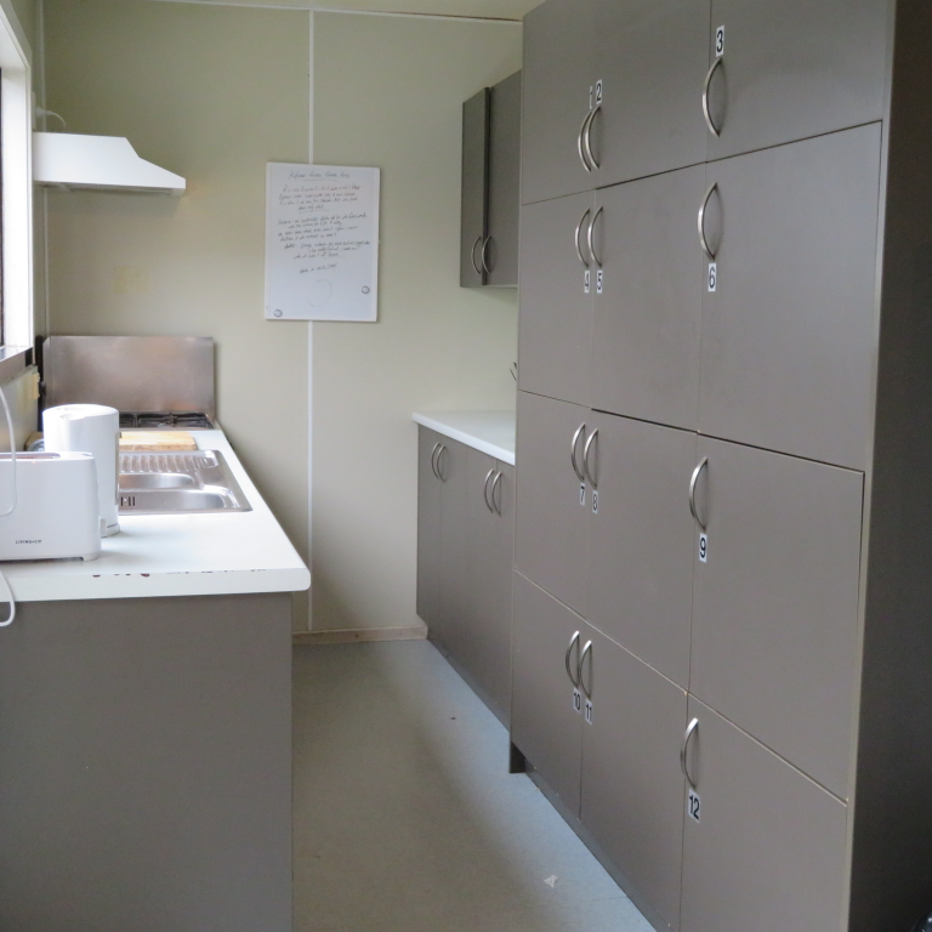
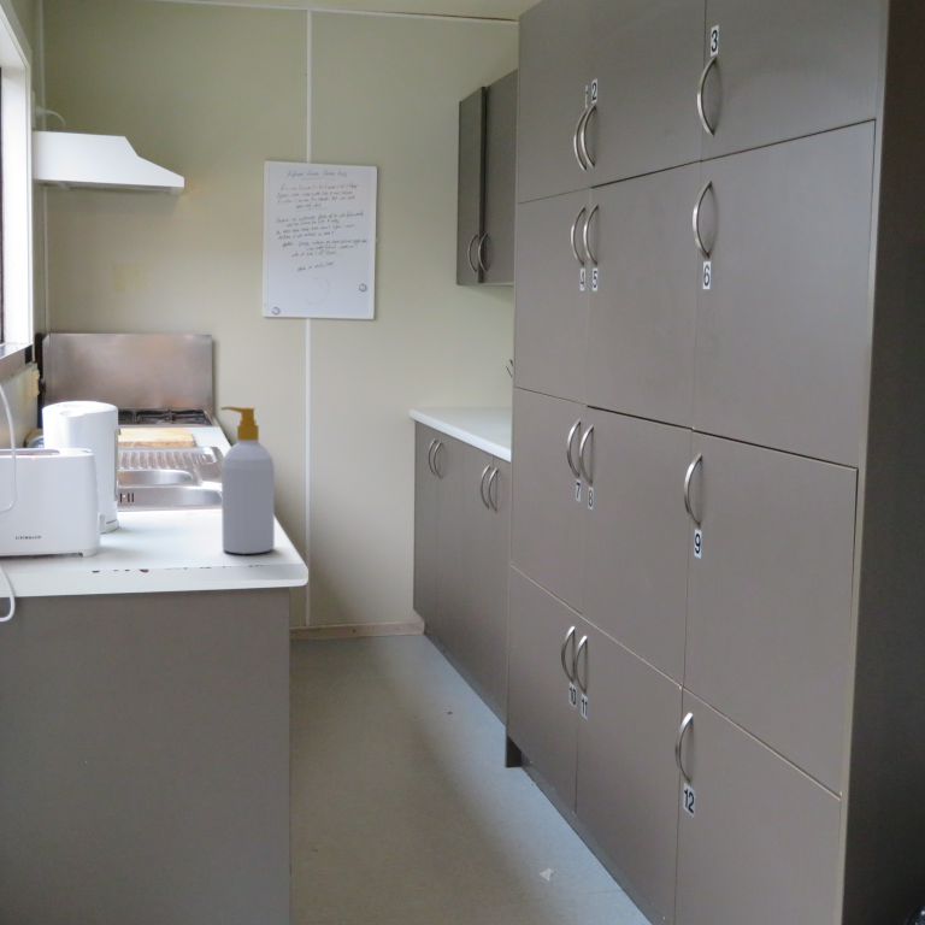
+ soap bottle (246, 478)
